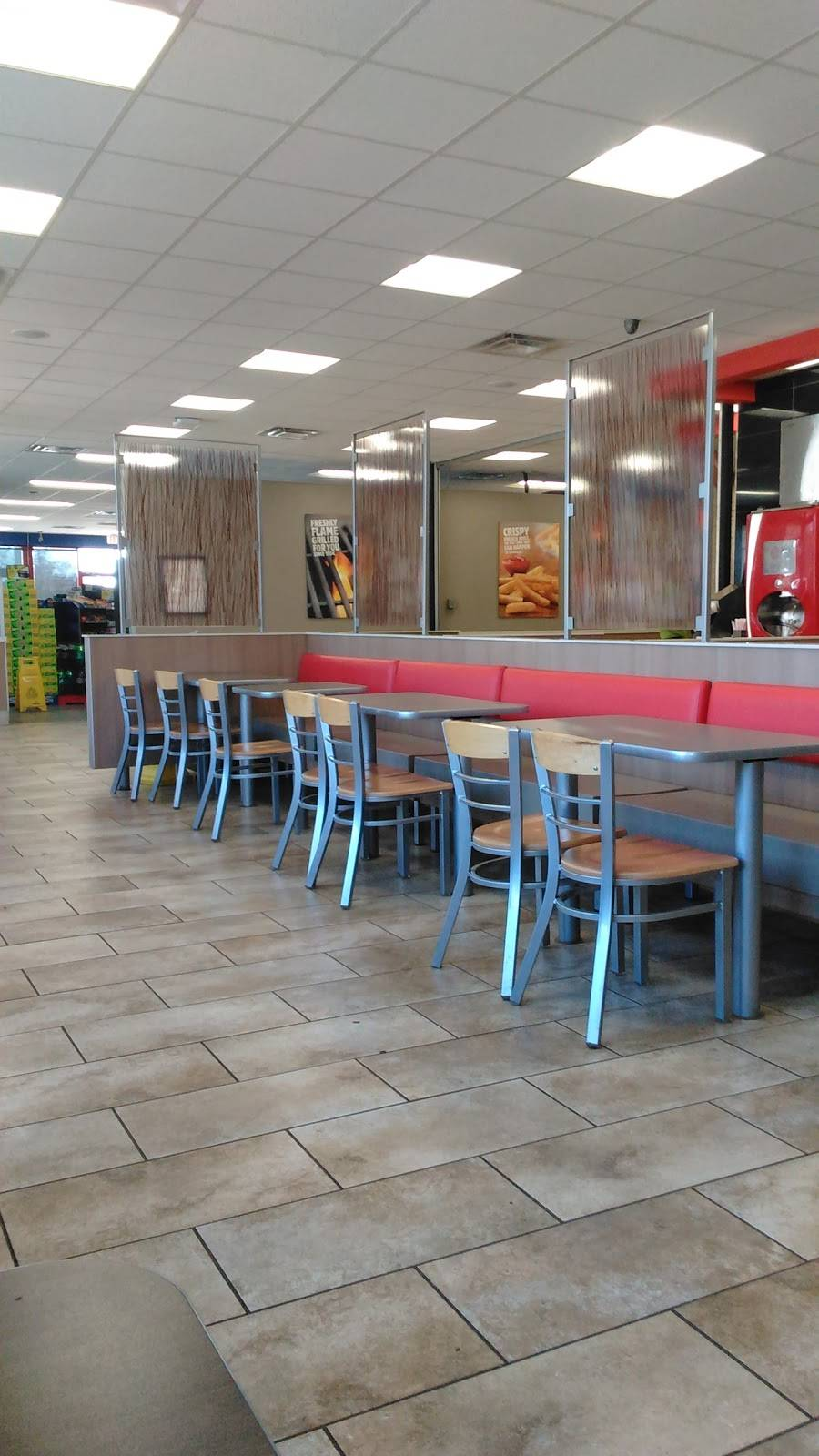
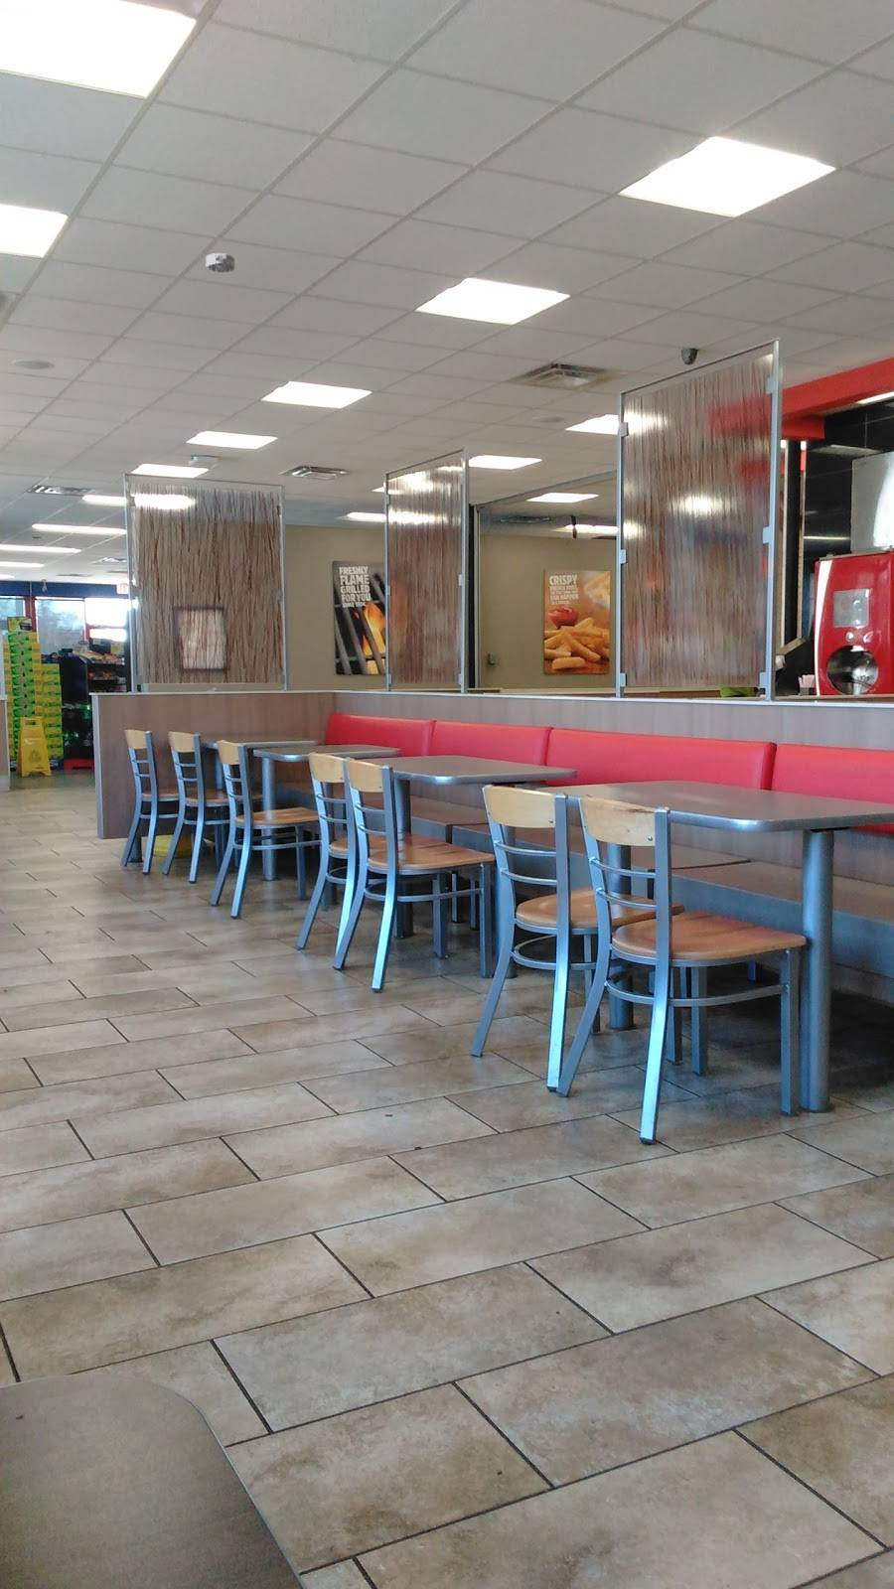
+ smoke detector (219, 262)
